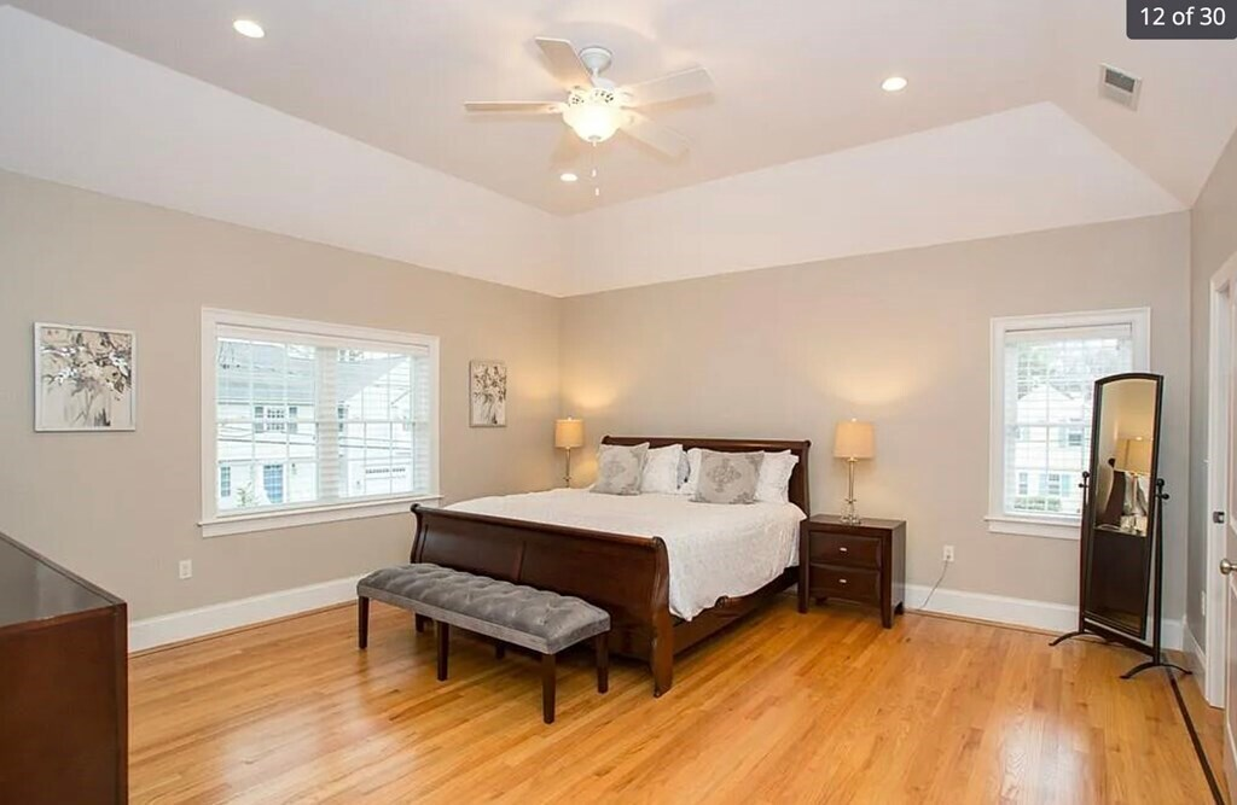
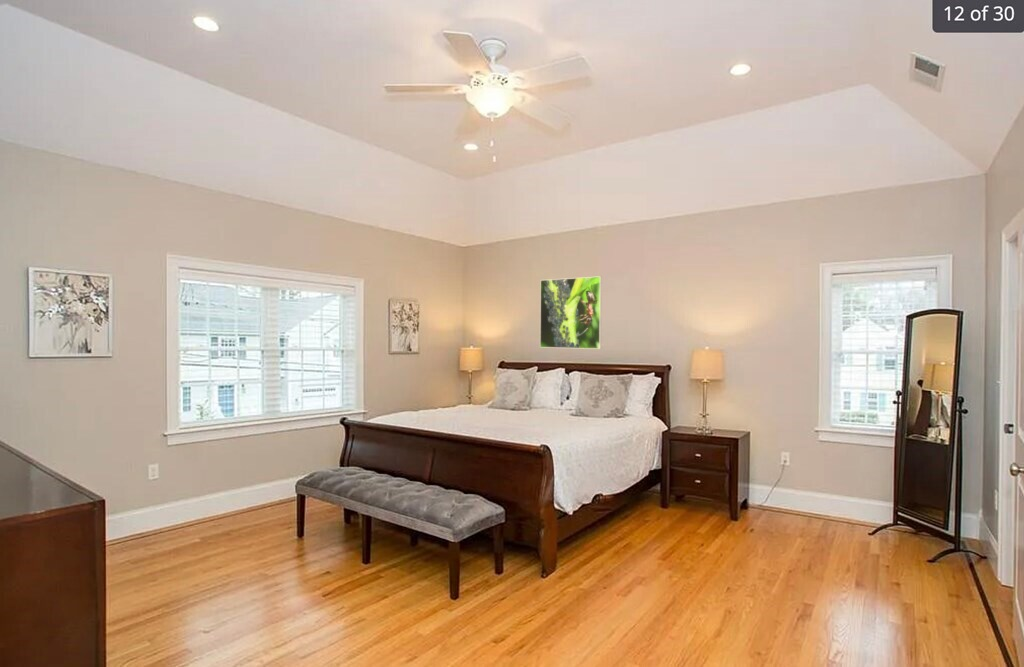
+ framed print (569, 313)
